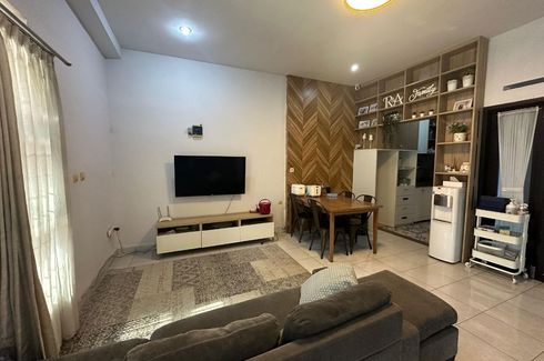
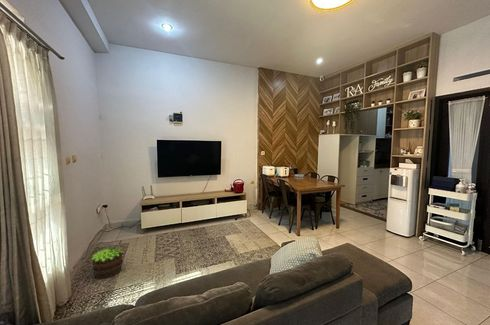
+ potted plant (108, 260)
